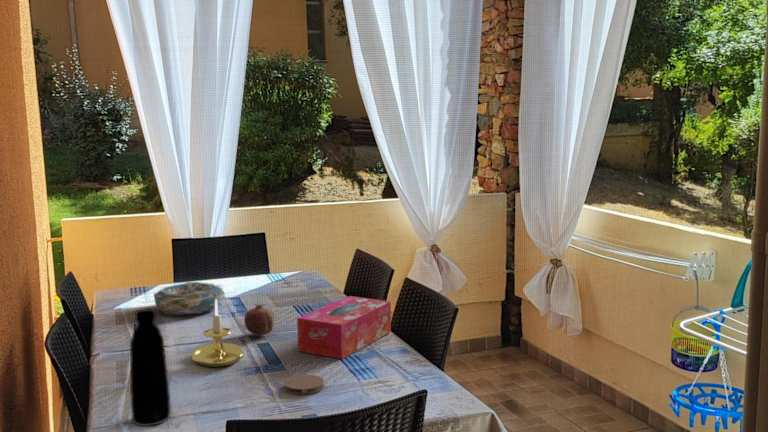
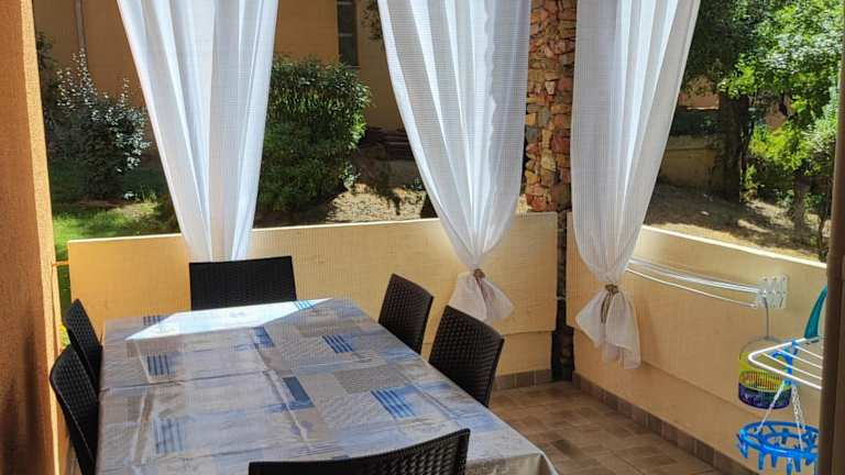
- decorative bowl (189, 297)
- bottle (148, 365)
- fruit (259, 319)
- tissue box (346, 325)
- candle holder (218, 330)
- coaster (304, 384)
